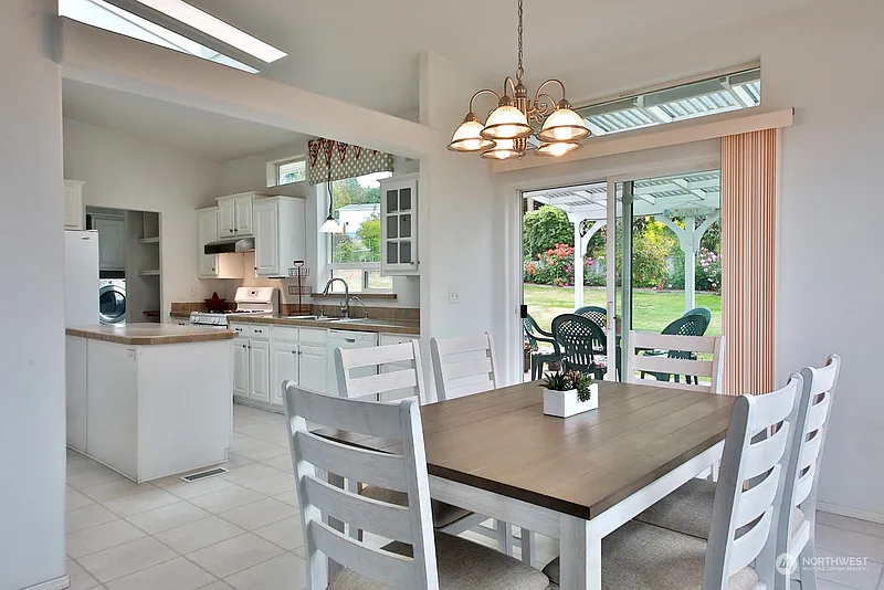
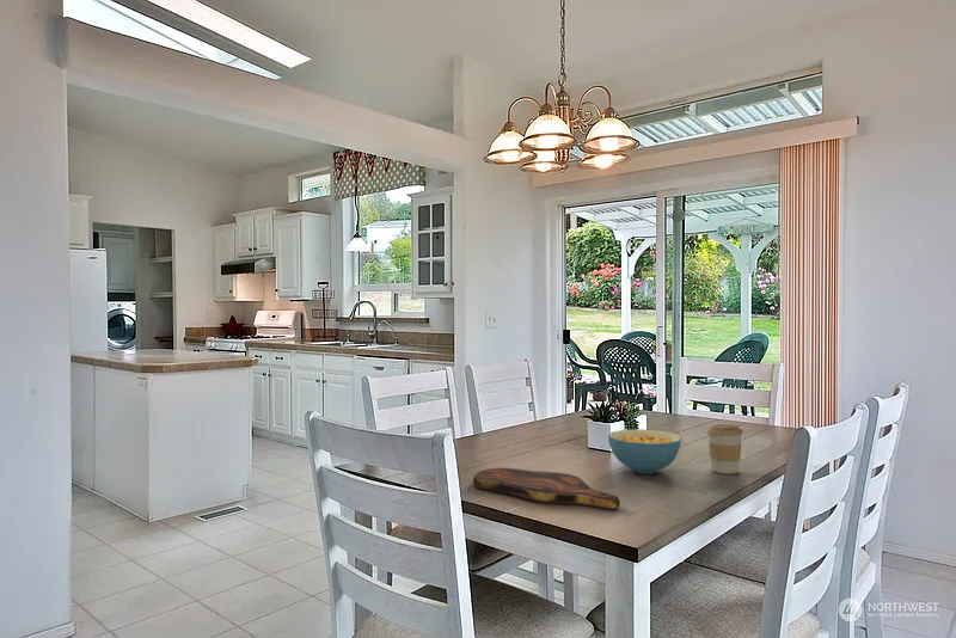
+ cereal bowl (644, 453)
+ cutting board (546, 485)
+ coffee cup (724, 447)
